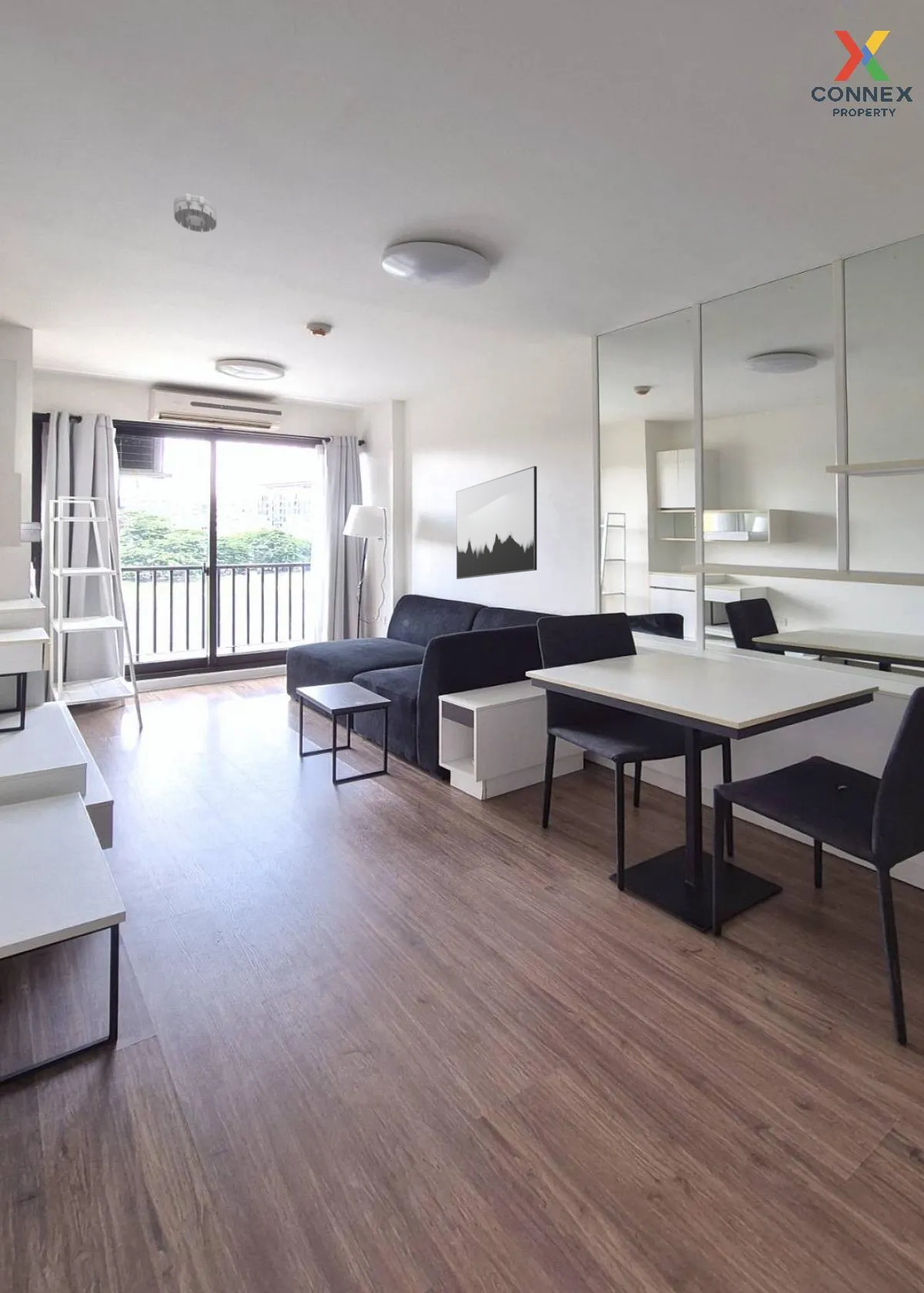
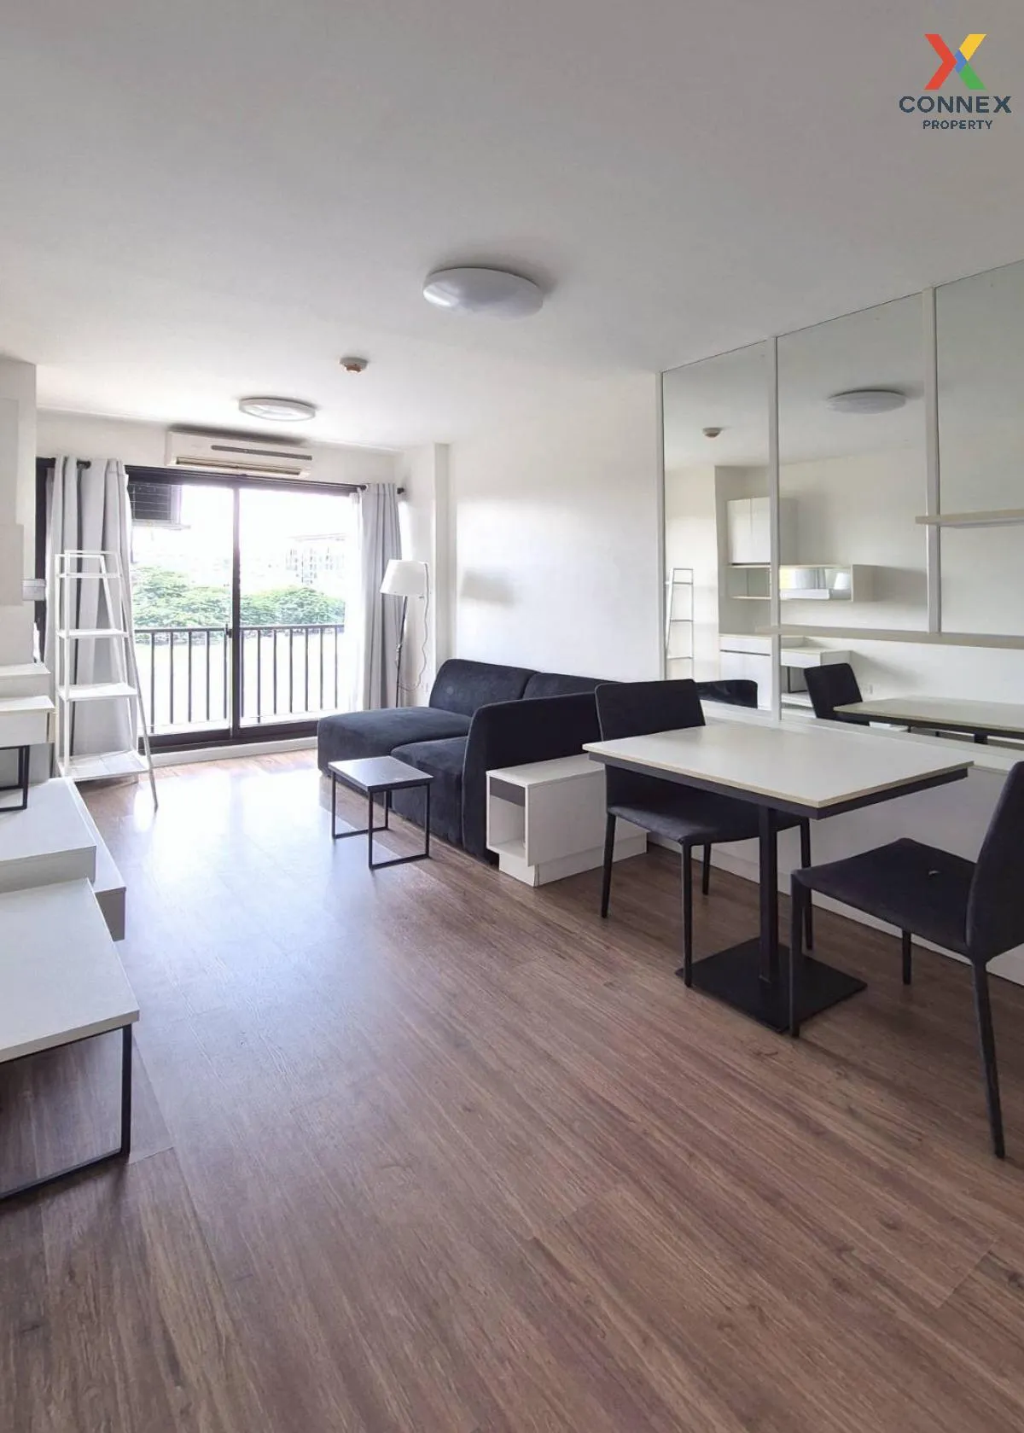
- smoke detector (195, 213)
- wall art (493, 528)
